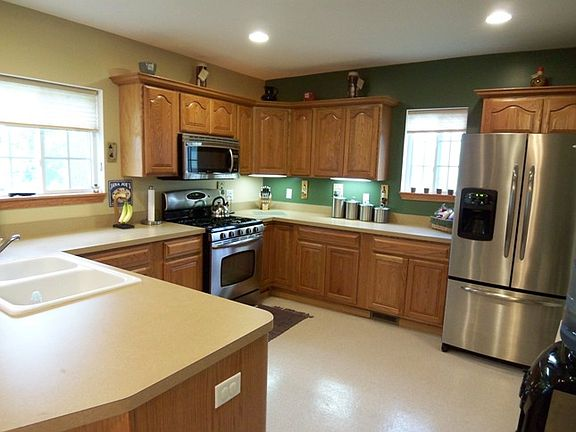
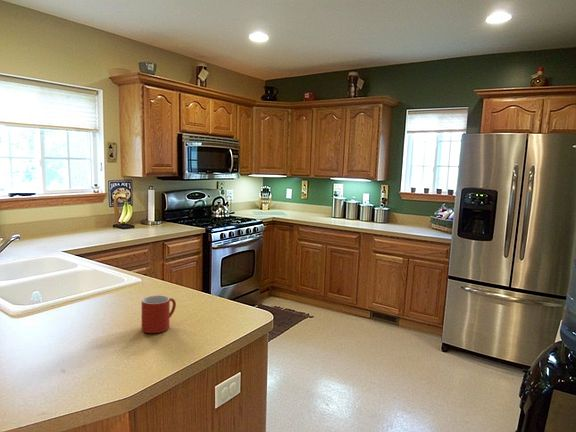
+ mug (159, 312)
